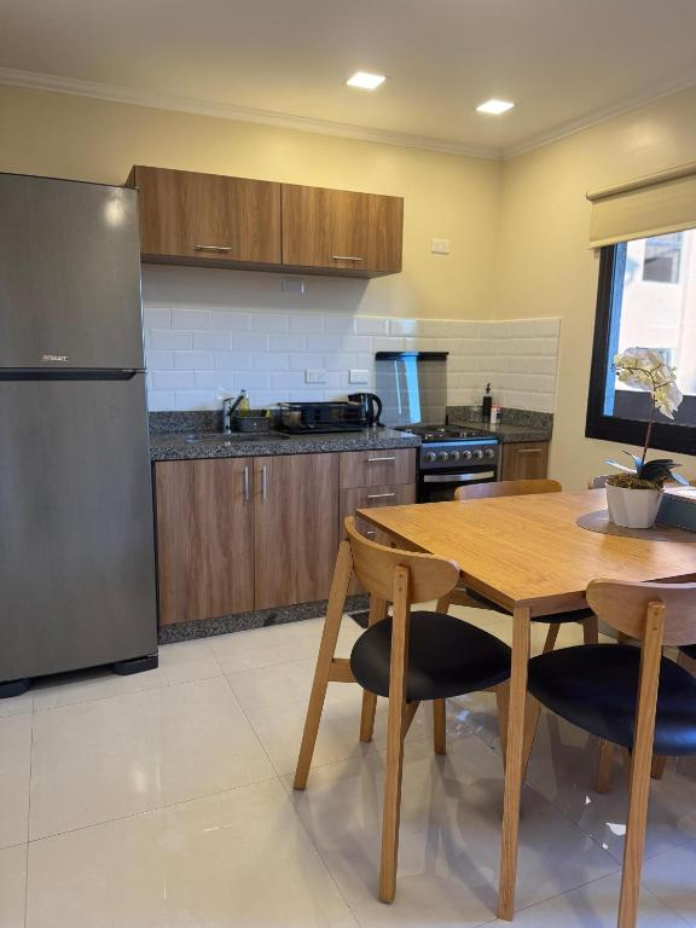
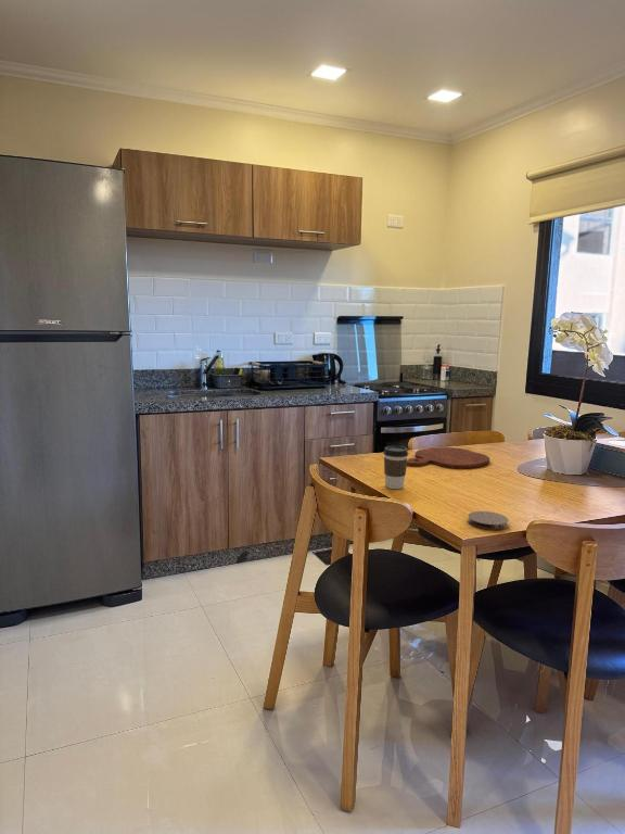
+ coffee cup (395, 467)
+ coaster (487, 520)
+ cutting board (442, 458)
